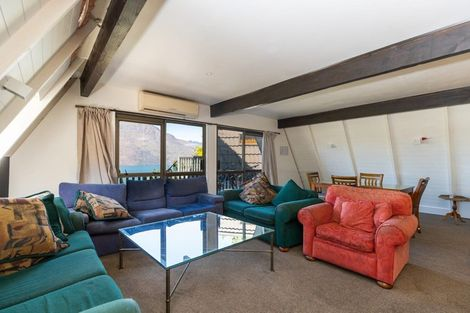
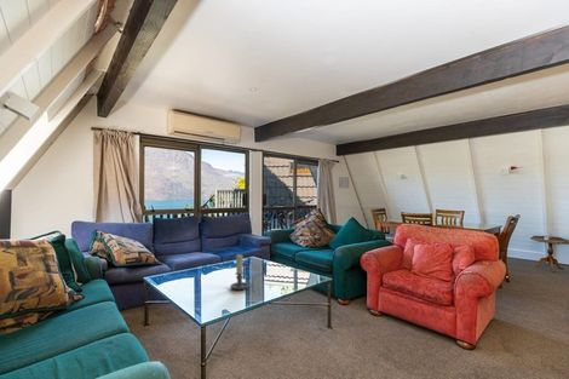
+ candle holder (241, 270)
